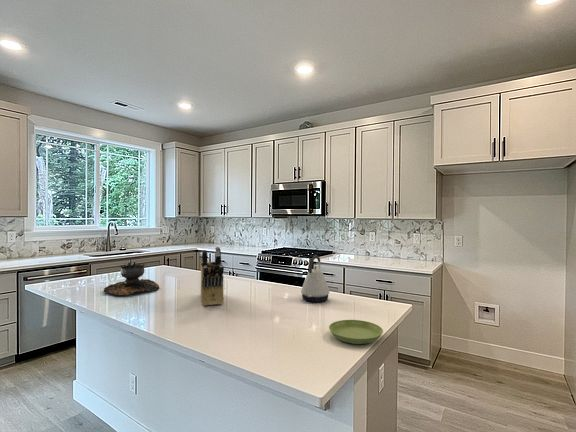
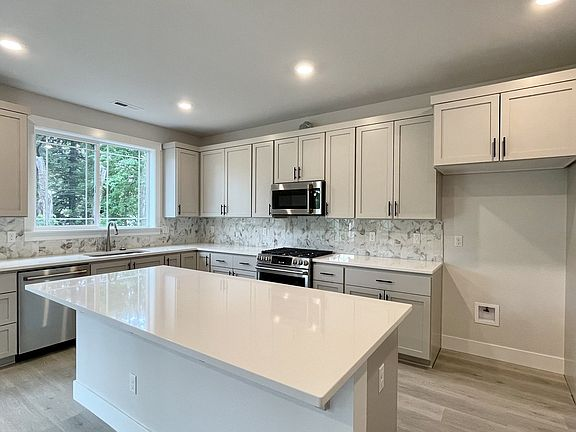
- saucer (355, 332)
- kettle (315, 277)
- brazier (132, 276)
- knife block (211, 273)
